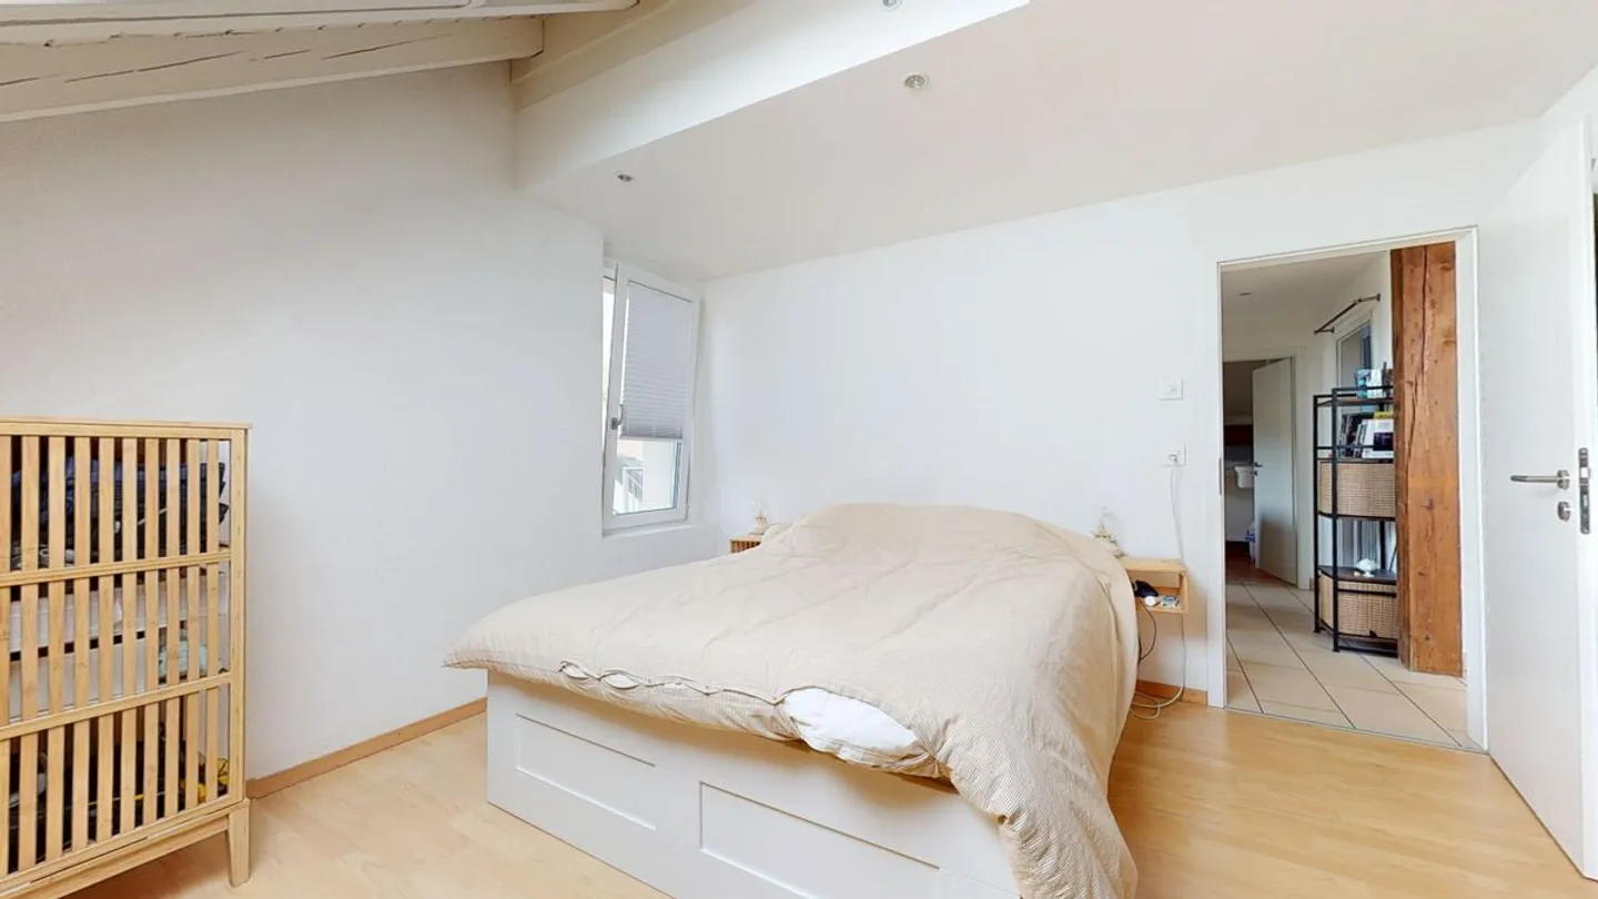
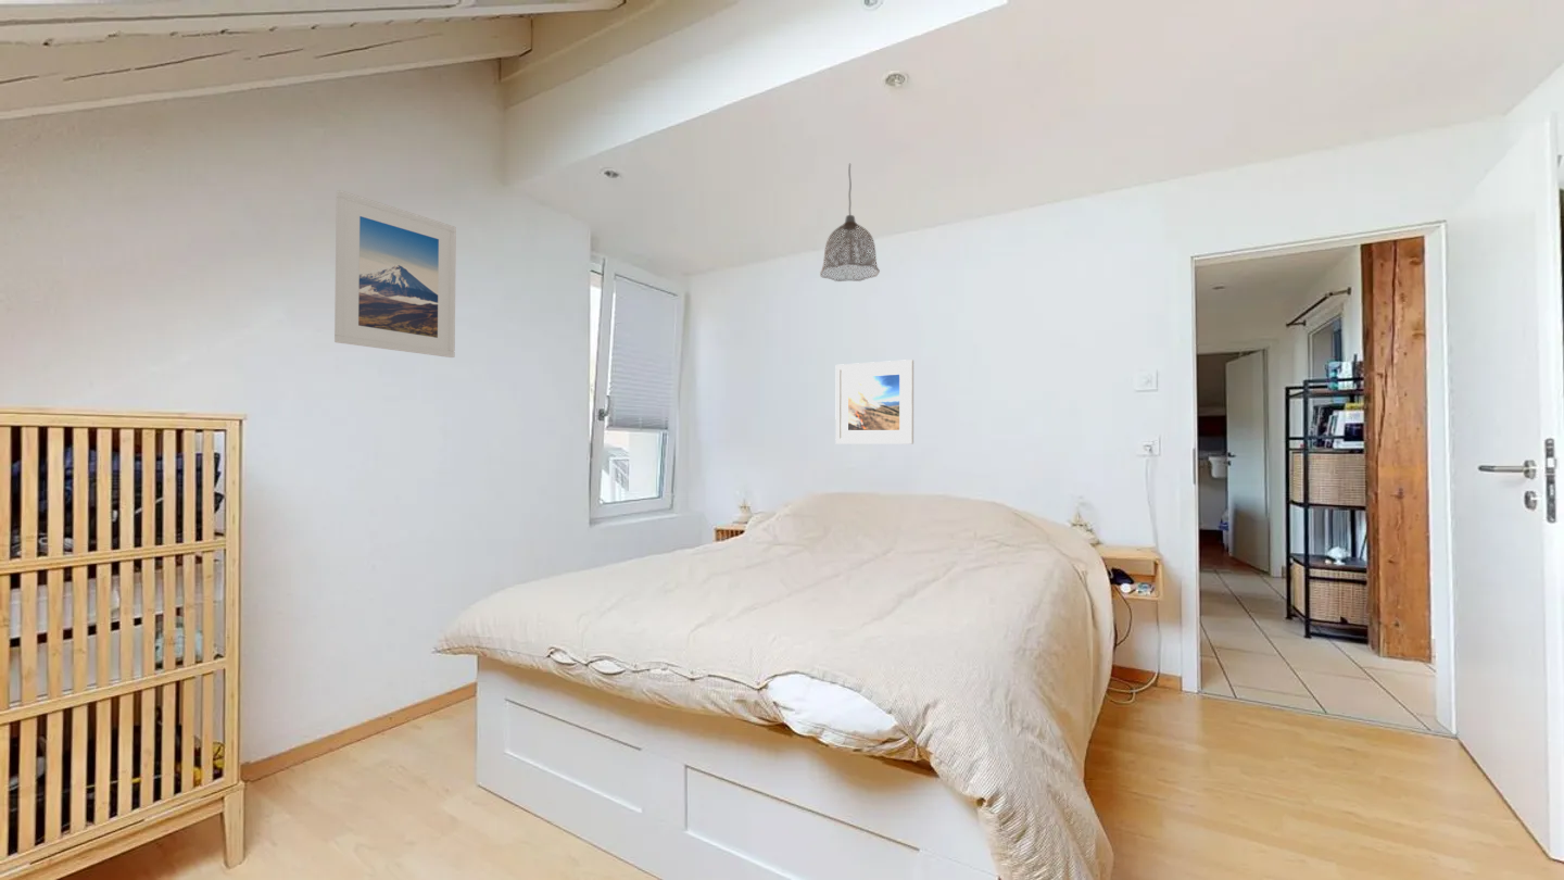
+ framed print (400, 279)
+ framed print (873, 403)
+ pendant lamp (849, 218)
